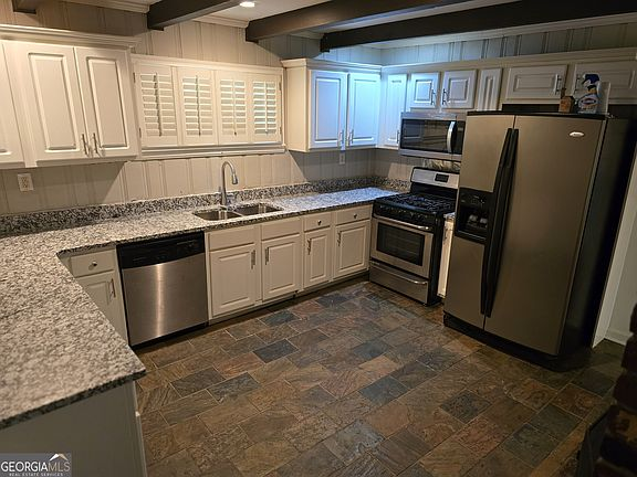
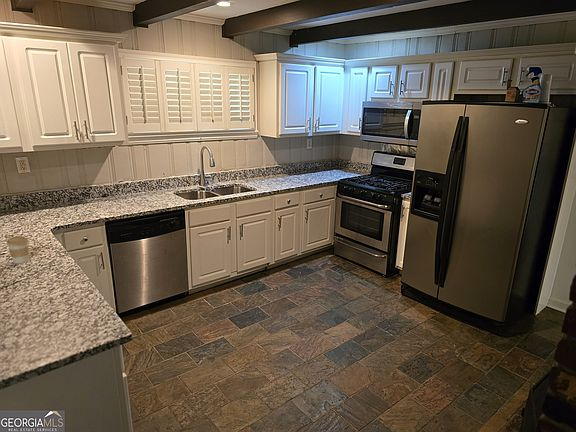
+ coffee cup (19, 249)
